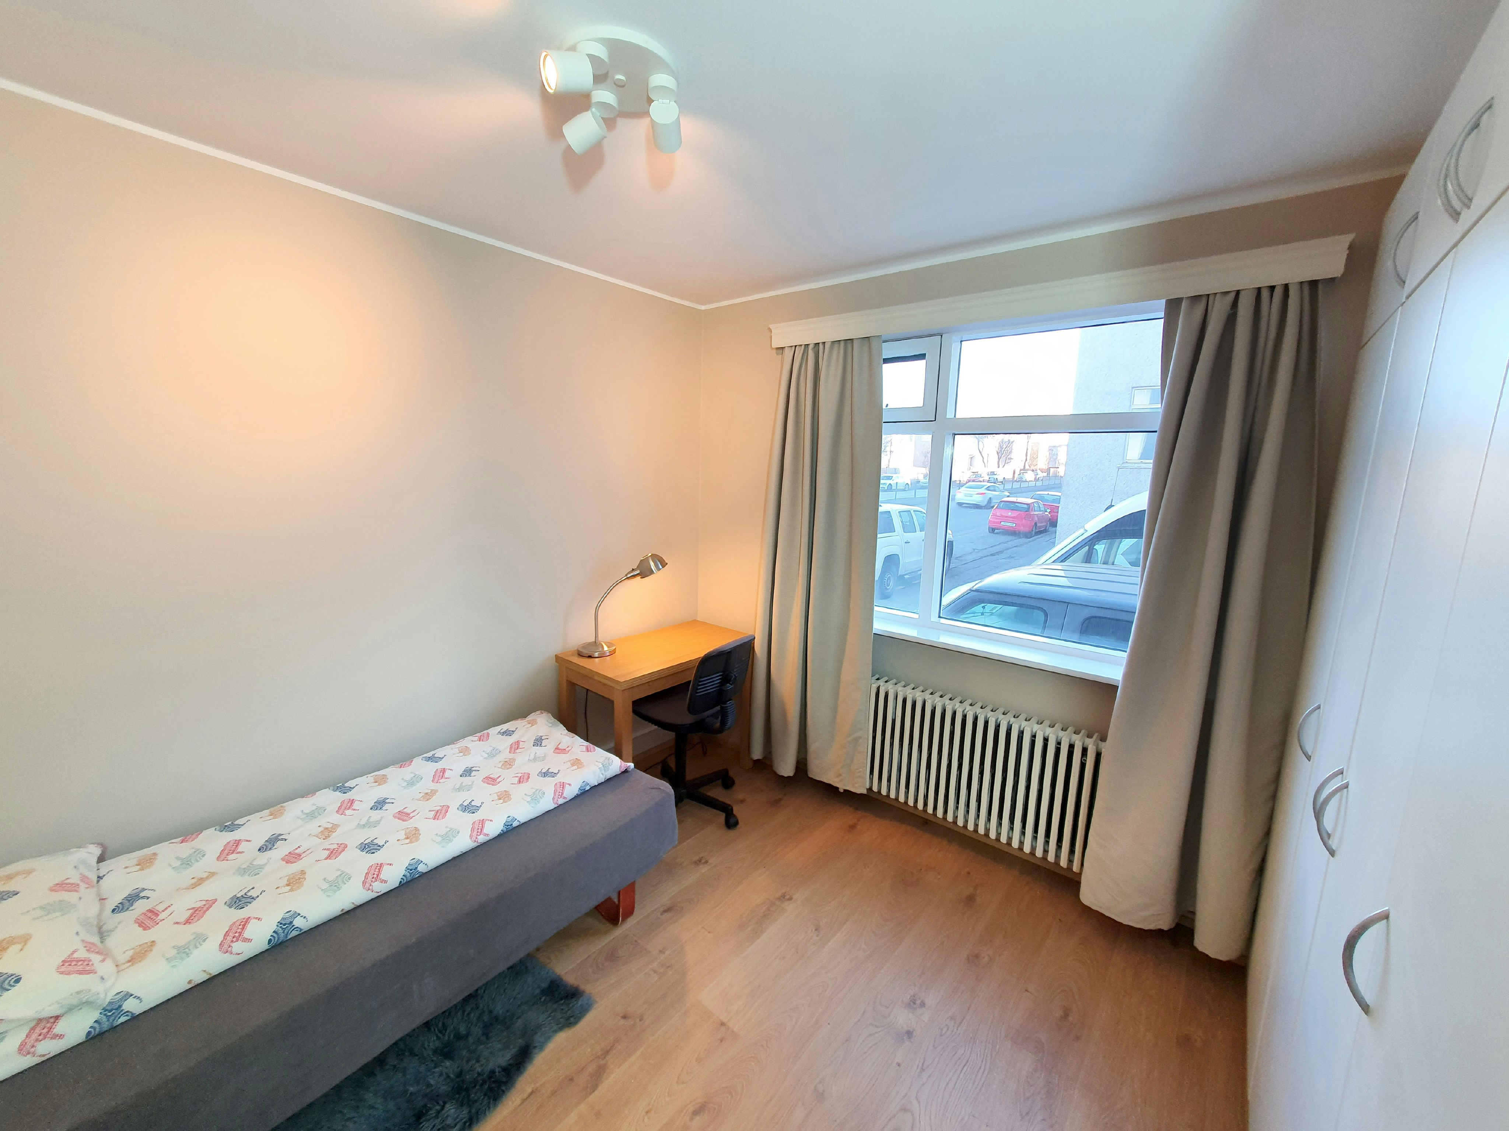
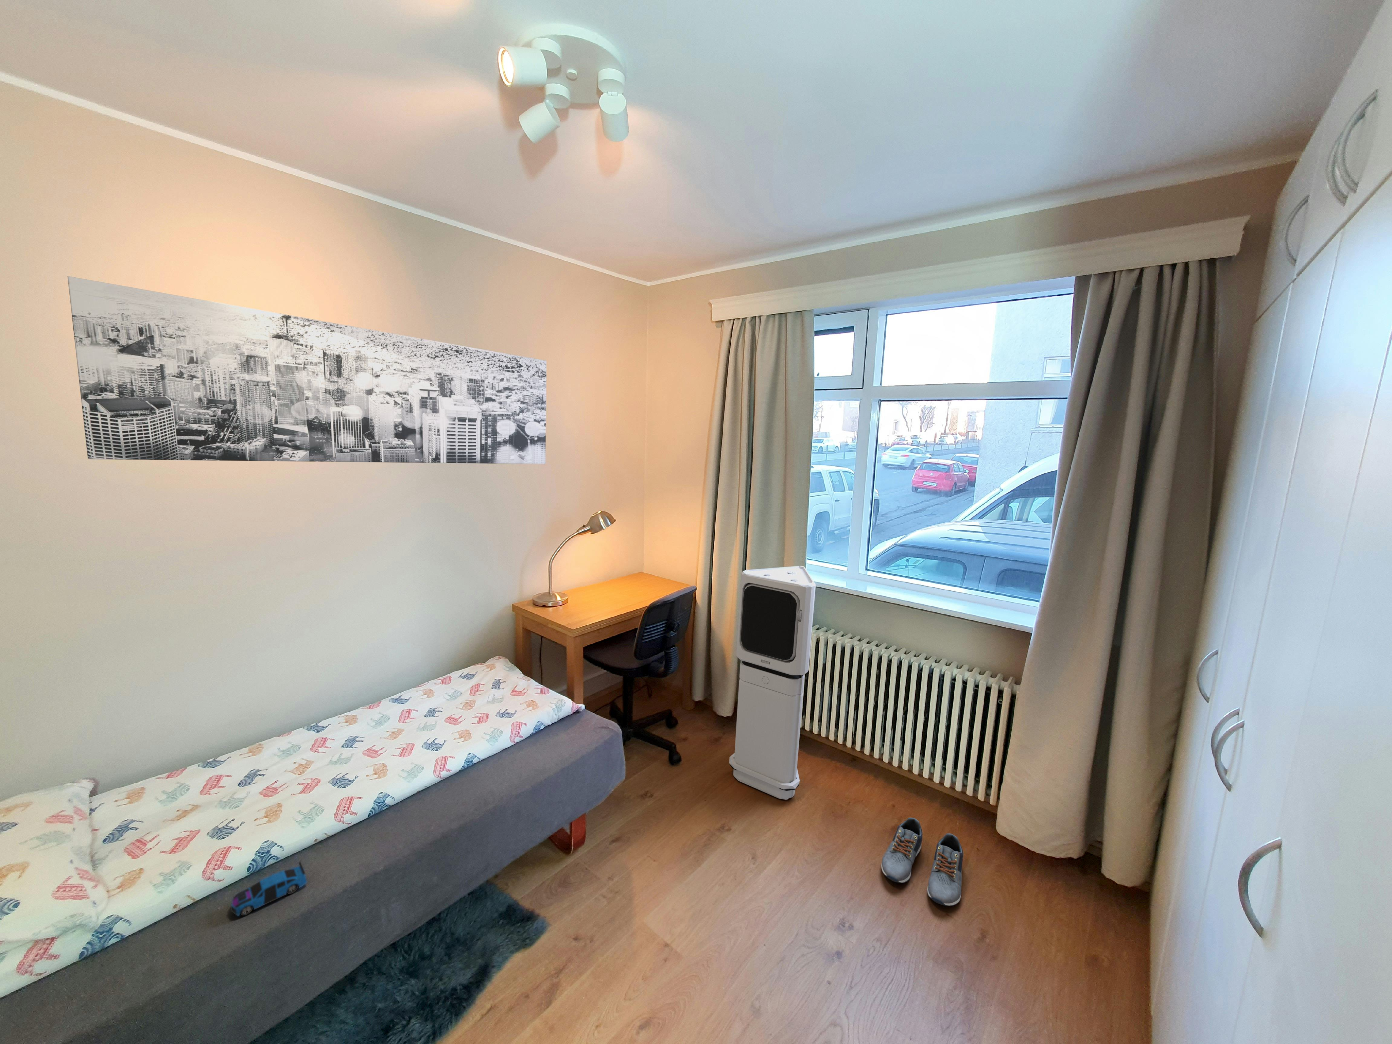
+ wall art (374, 397)
+ toy car (270, 888)
+ shoe (917, 854)
+ air purifier (780, 674)
